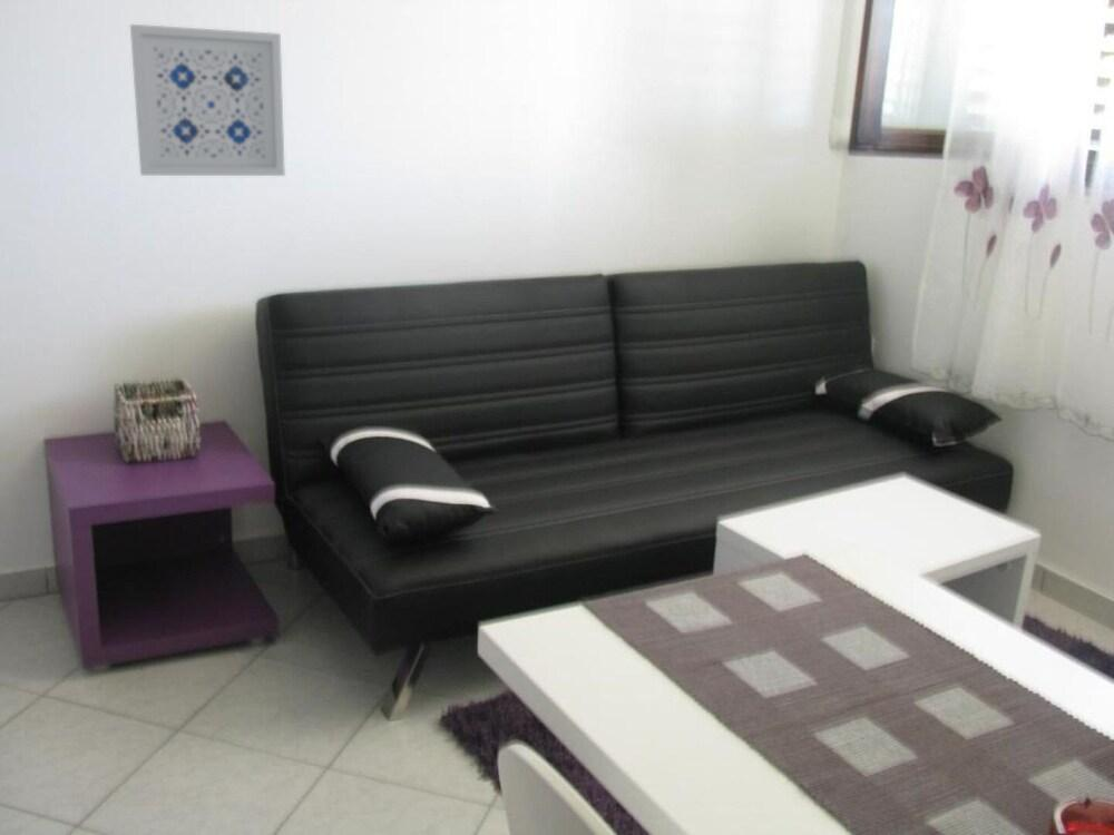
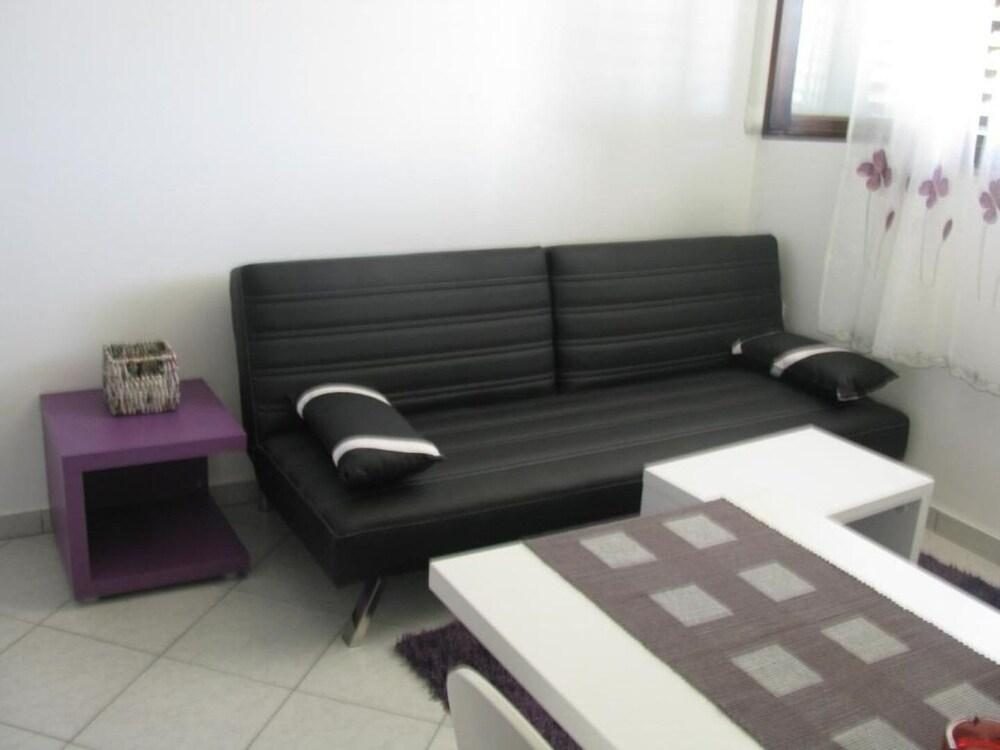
- wall art (211, 104)
